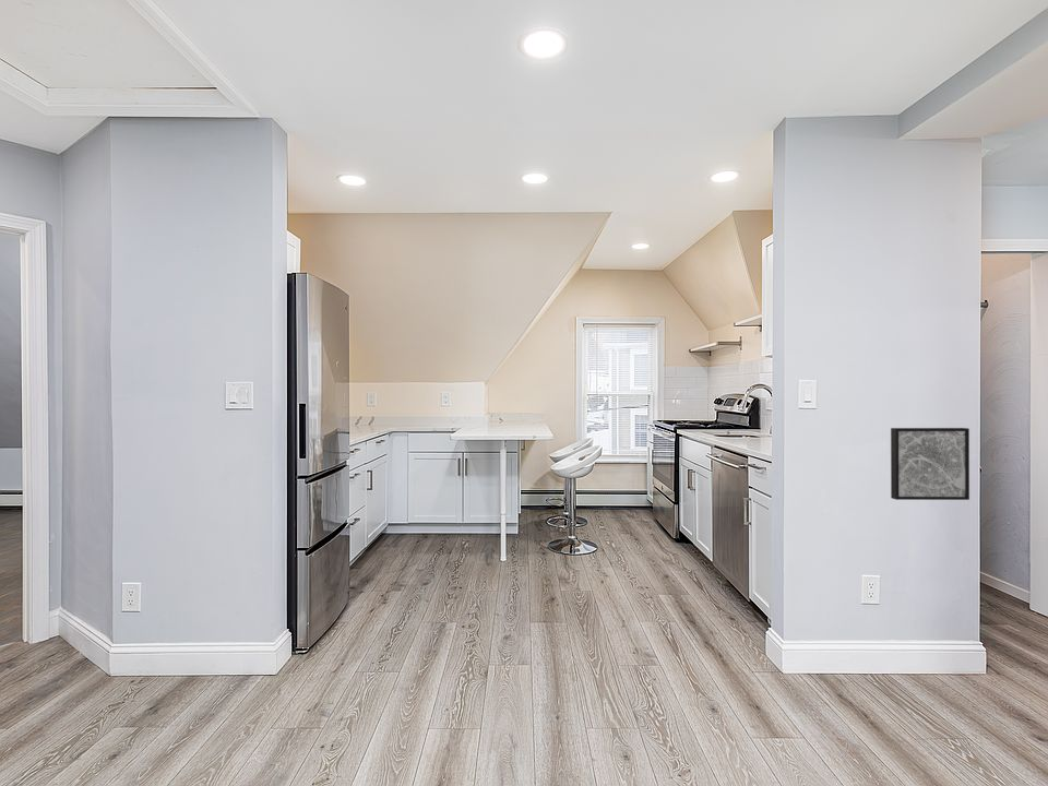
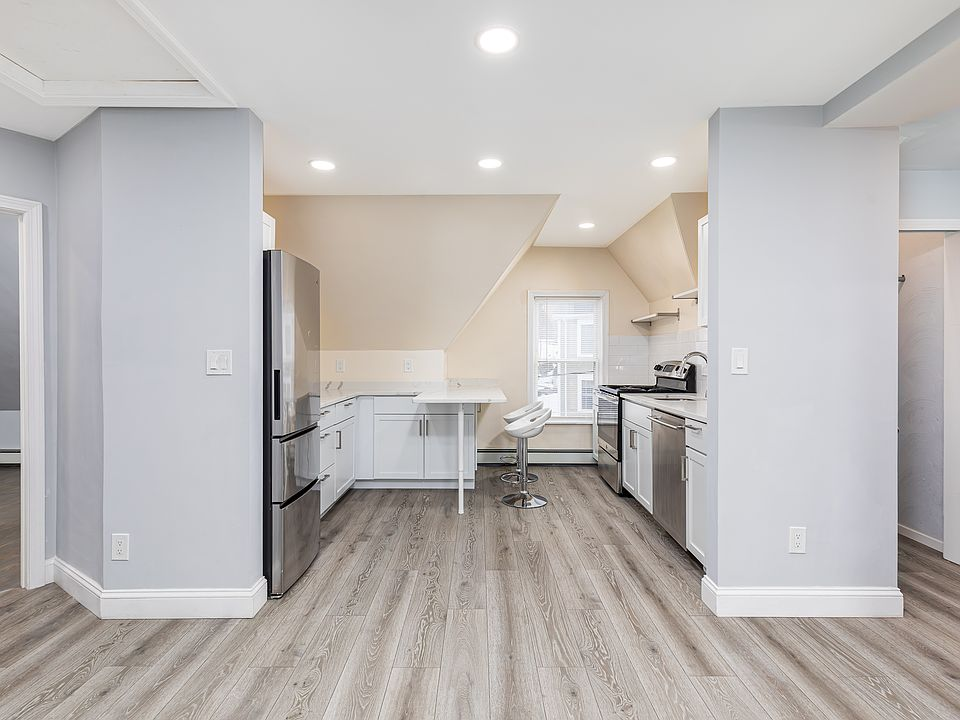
- wall art (929, 463)
